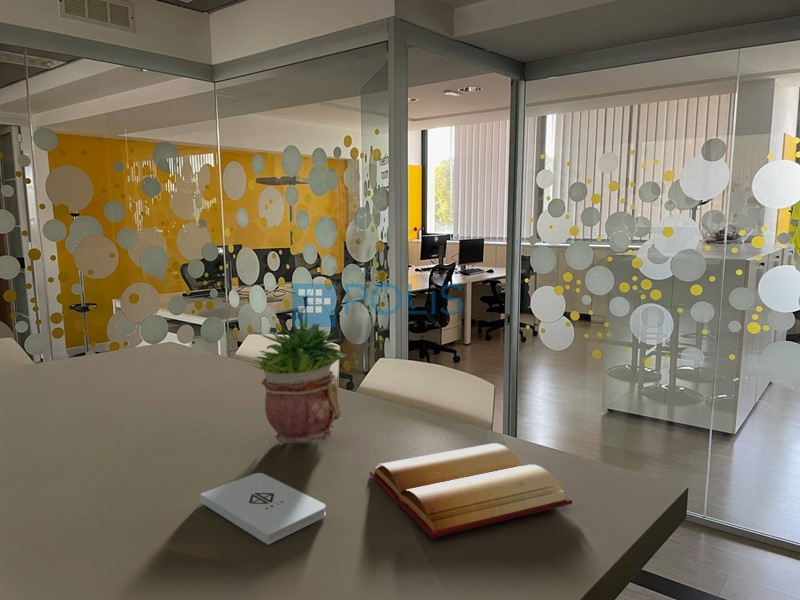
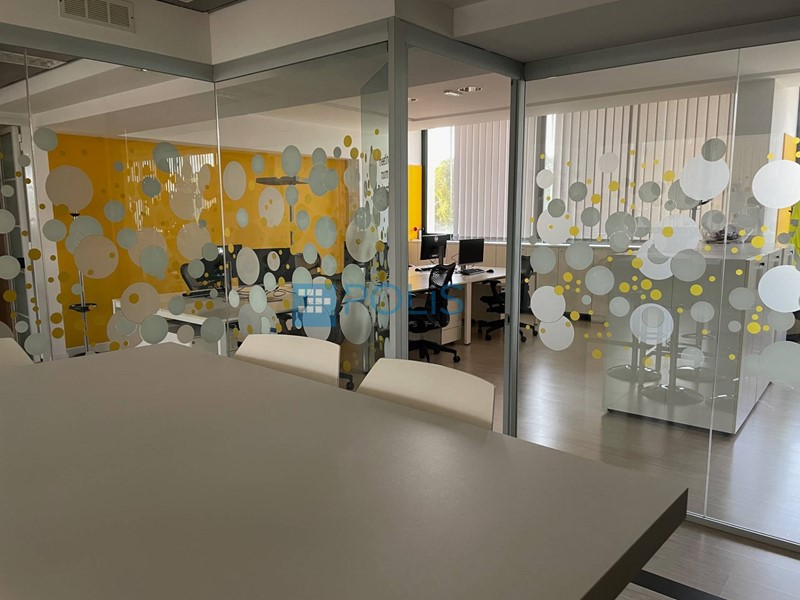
- notepad (263, 504)
- potted plant (296, 376)
- bible (464, 478)
